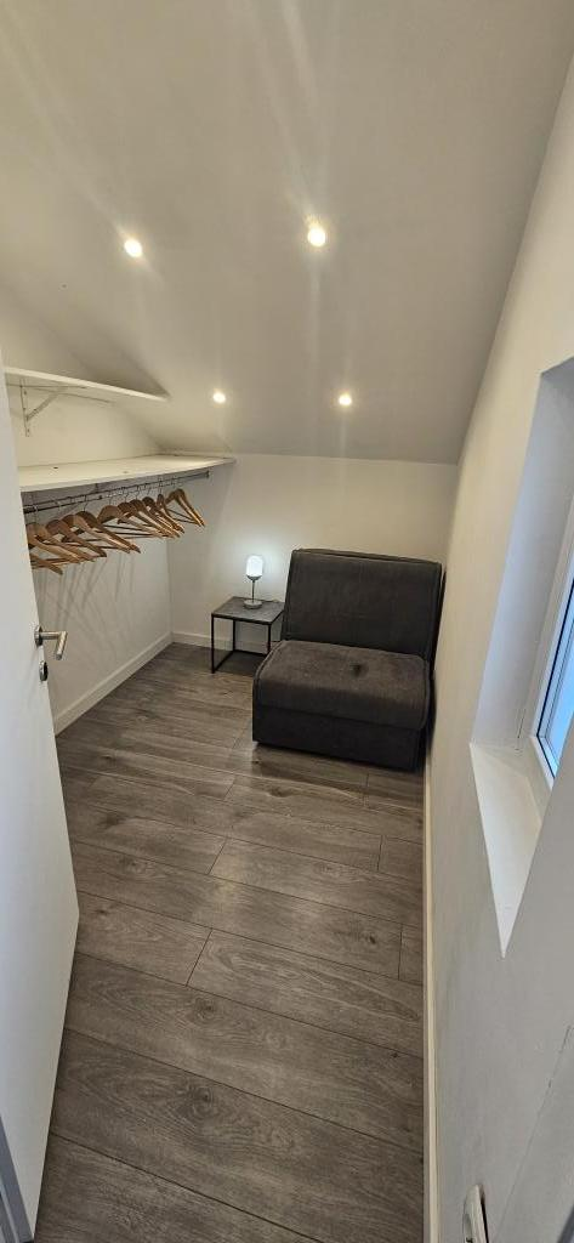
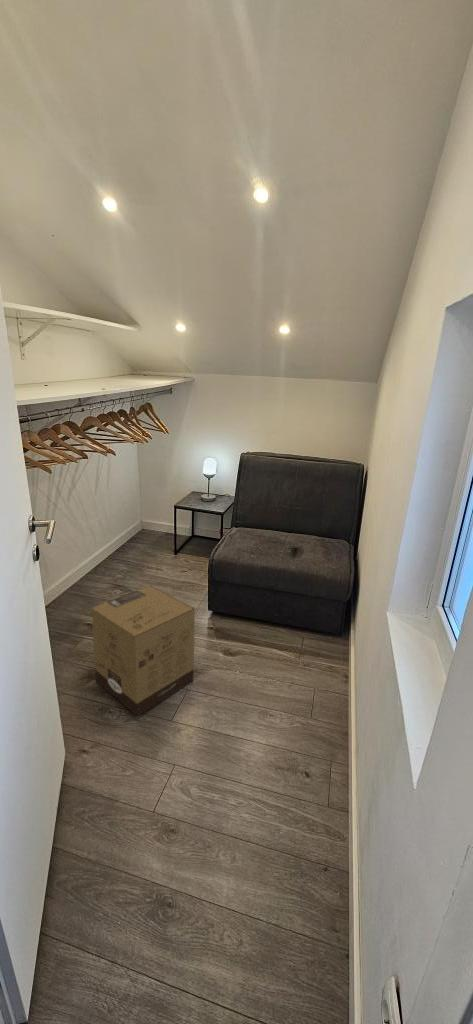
+ cardboard box (144, 645)
